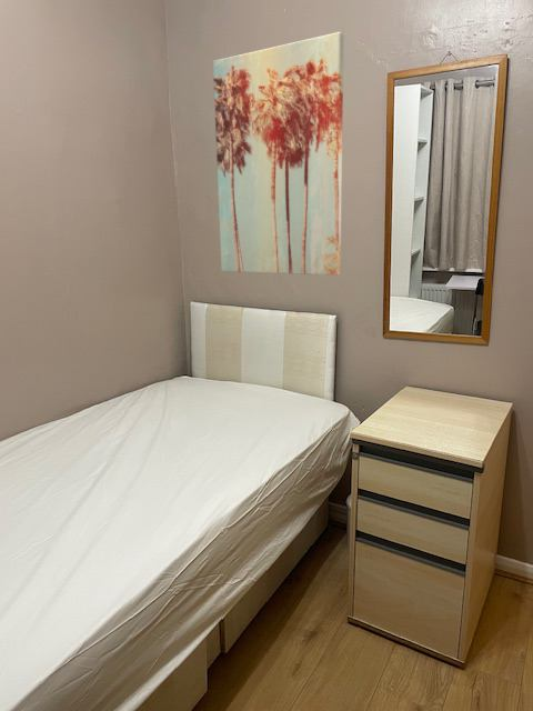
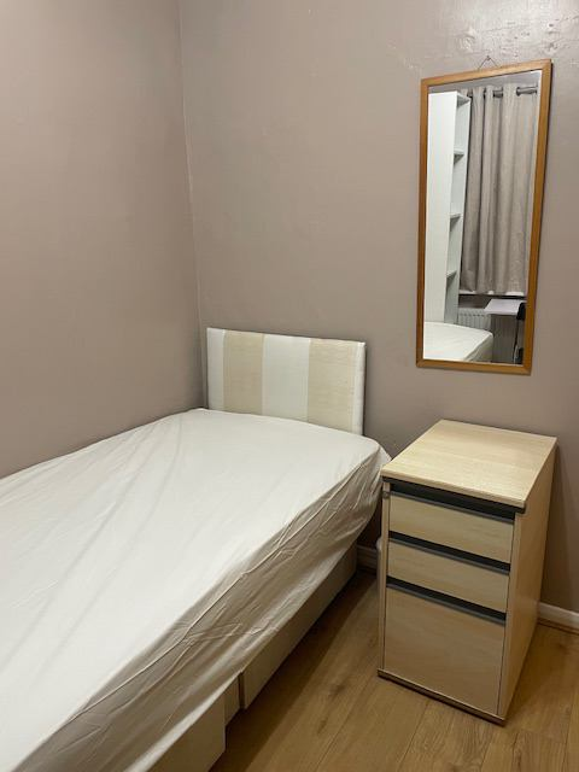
- wall art (275, 166)
